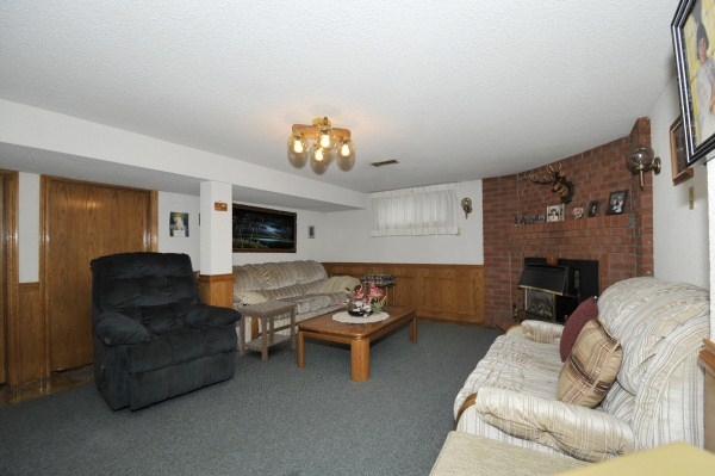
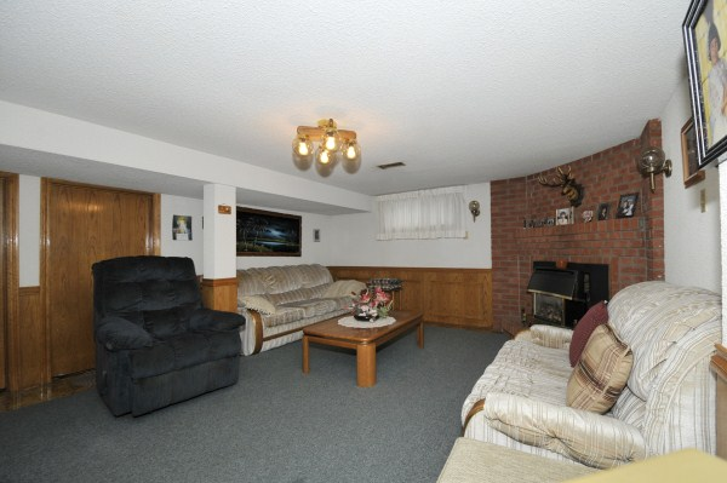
- side table (269, 328)
